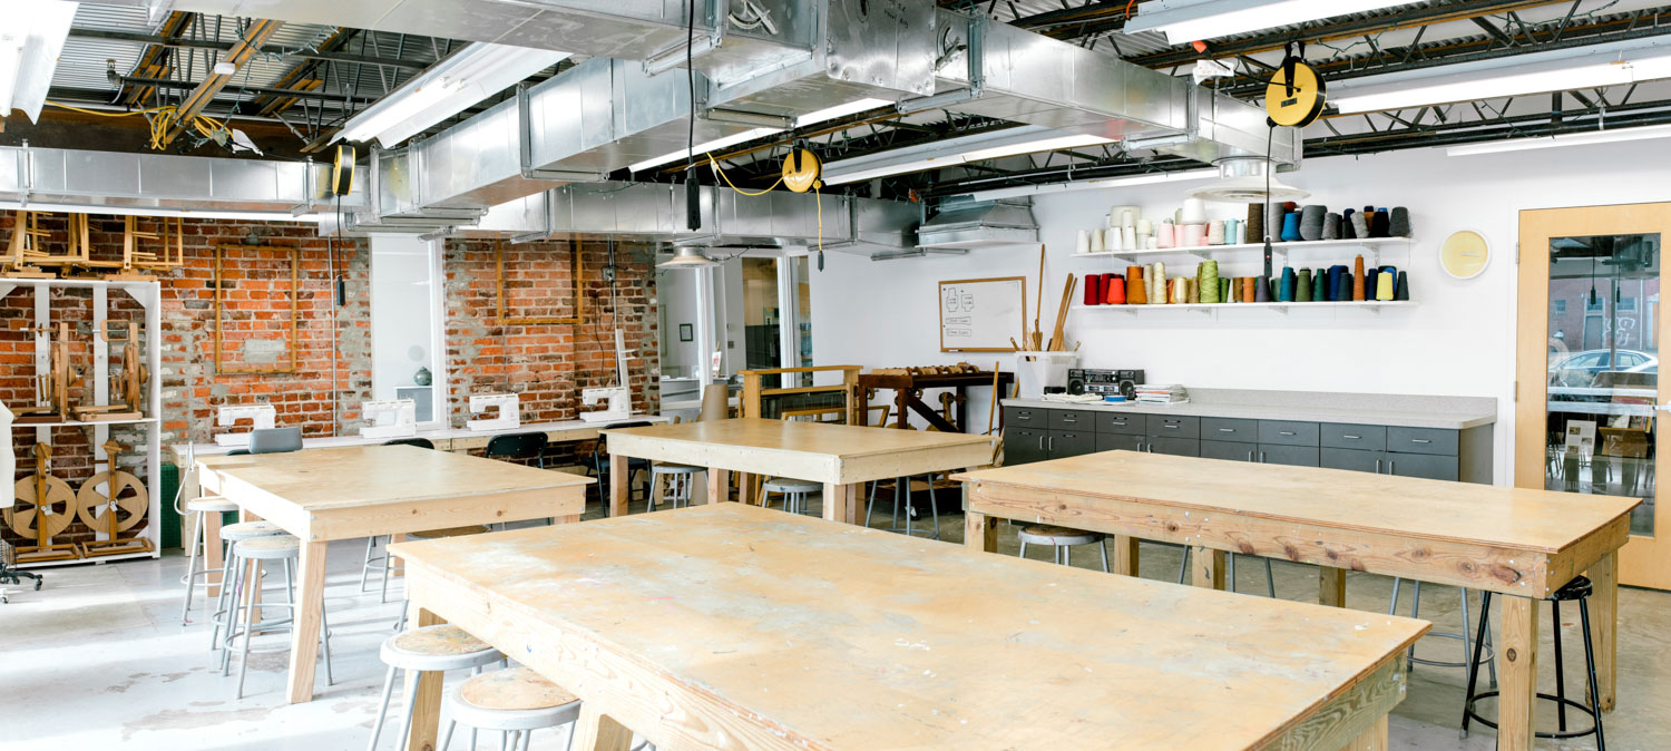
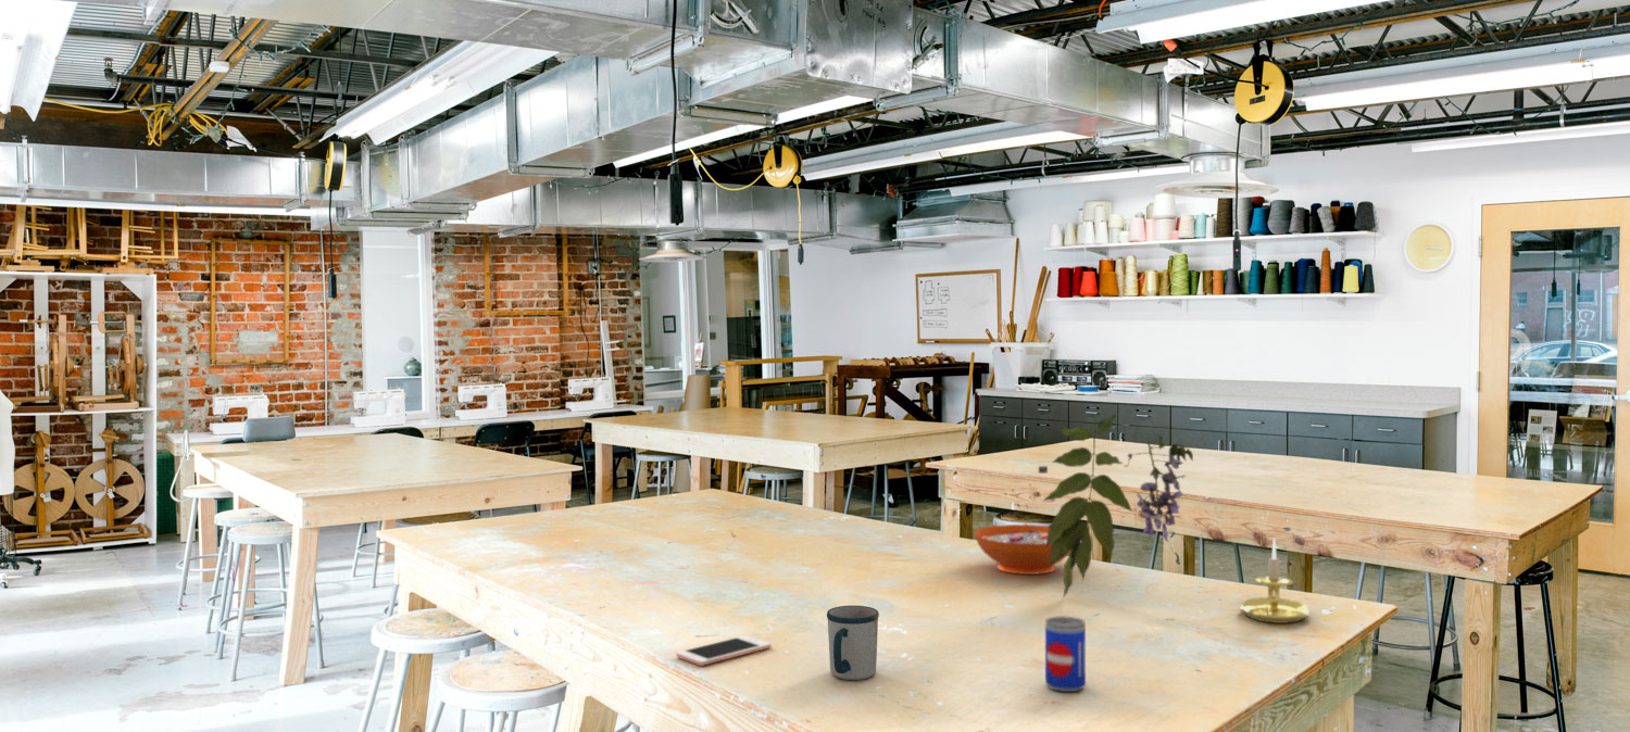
+ cell phone (724, 649)
+ candle holder (1272, 578)
+ decorative bowl (1026, 551)
+ mug (850, 643)
+ plant (1107, 508)
+ beer can (1065, 654)
